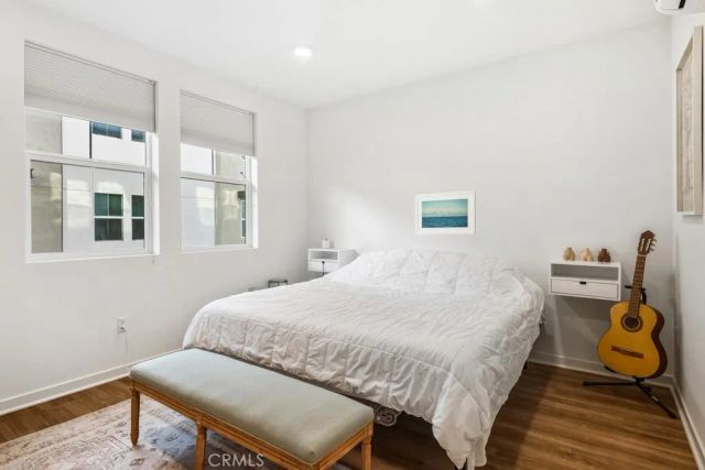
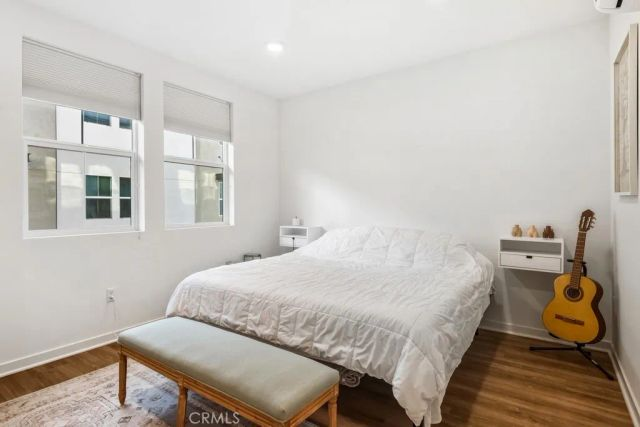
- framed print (444, 214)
